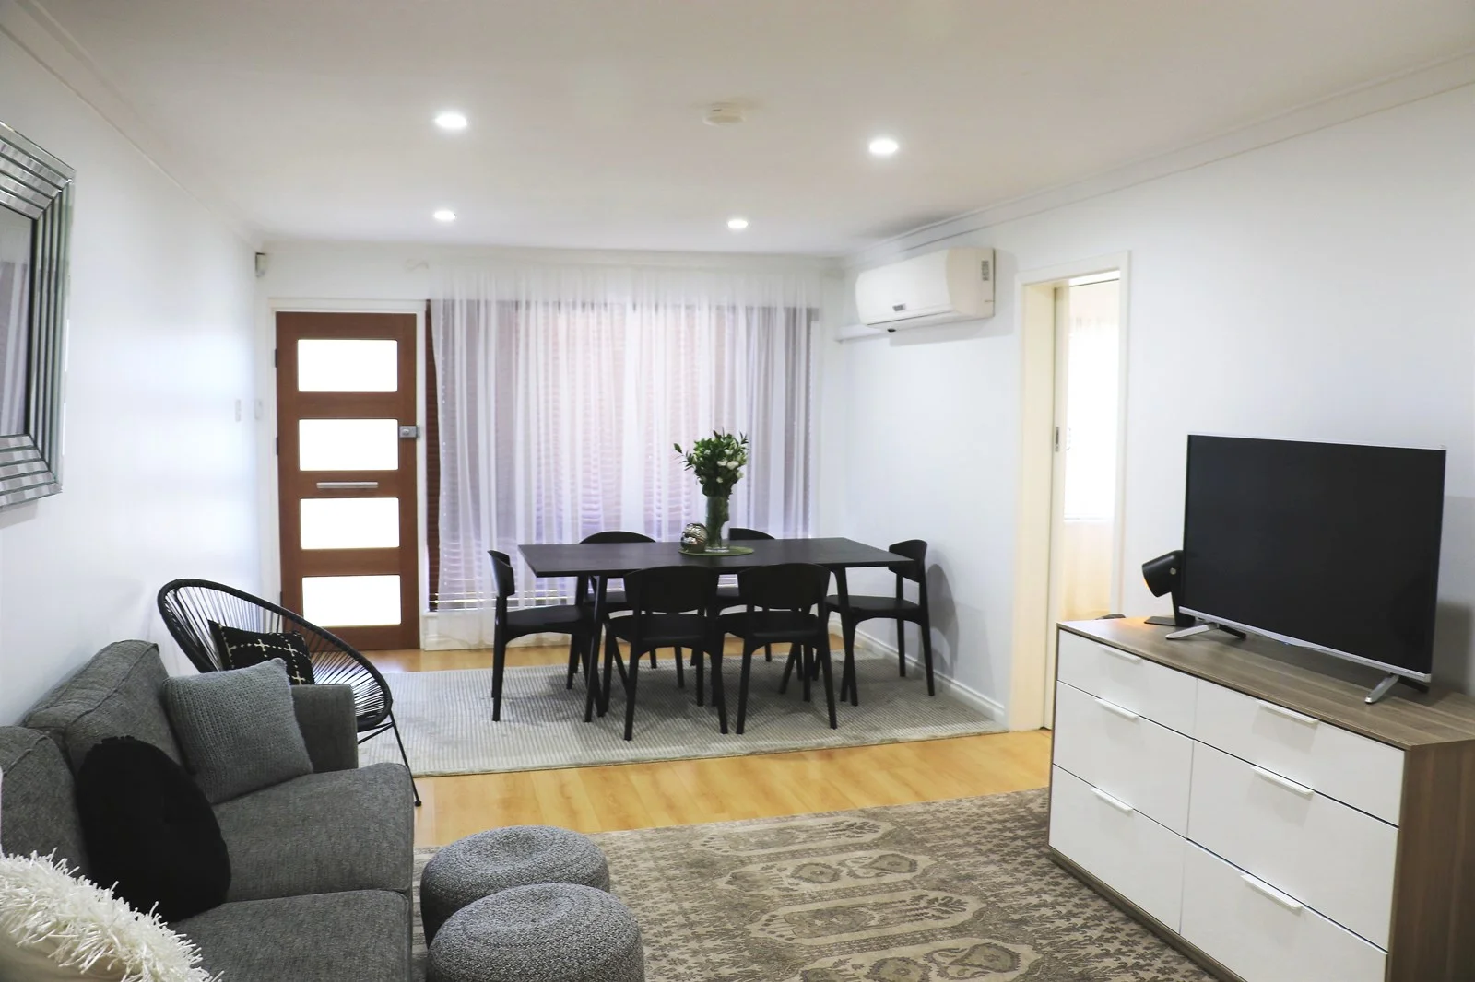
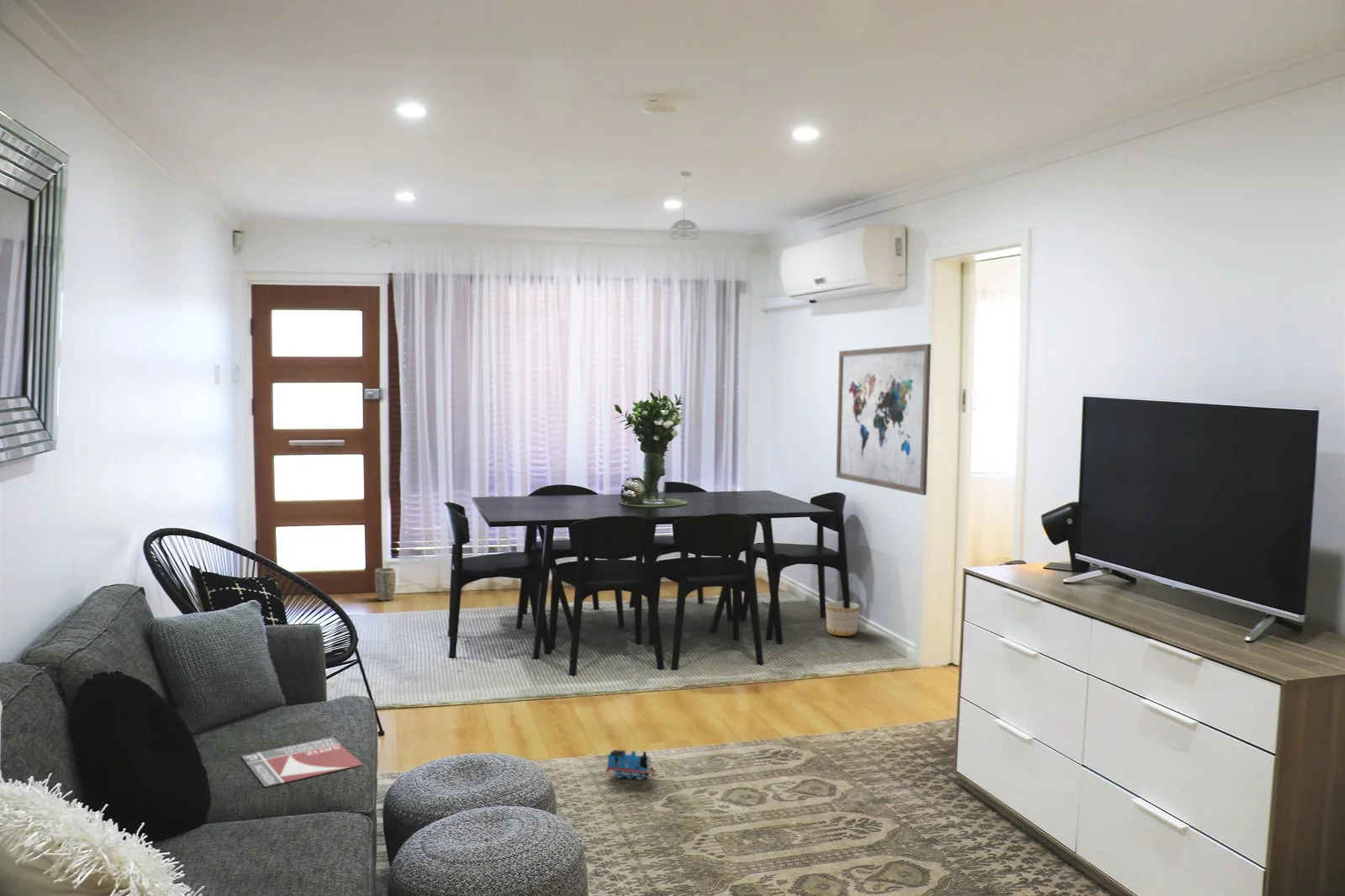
+ pendant light (683, 211)
+ floor mat (301, 760)
+ planter (841, 619)
+ wall art (878, 417)
+ plant pot (385, 584)
+ toy train (630, 763)
